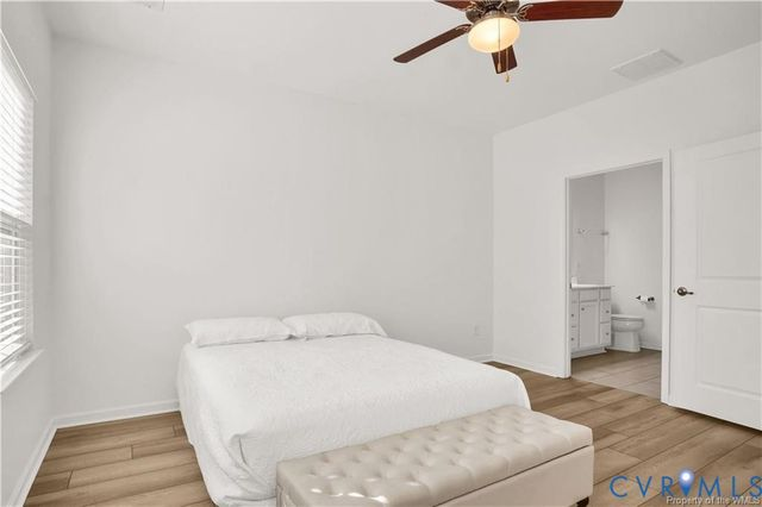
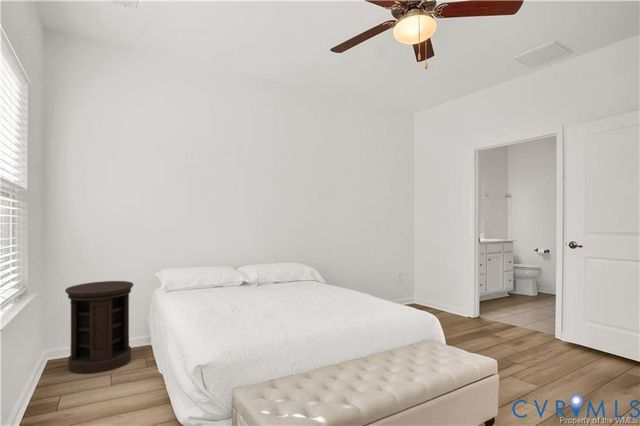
+ side table (100, 324)
